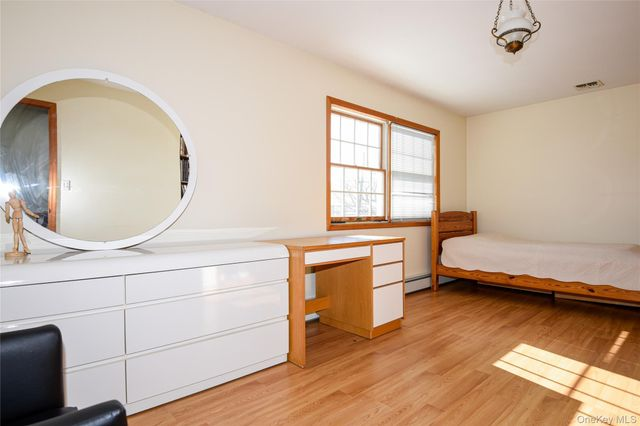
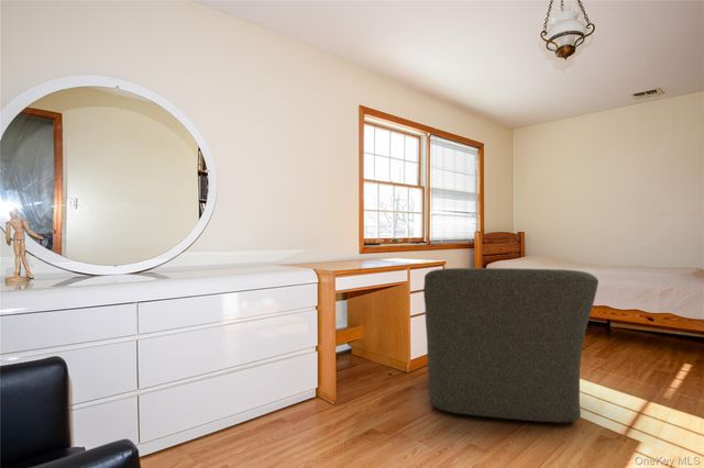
+ chair (496, 332)
